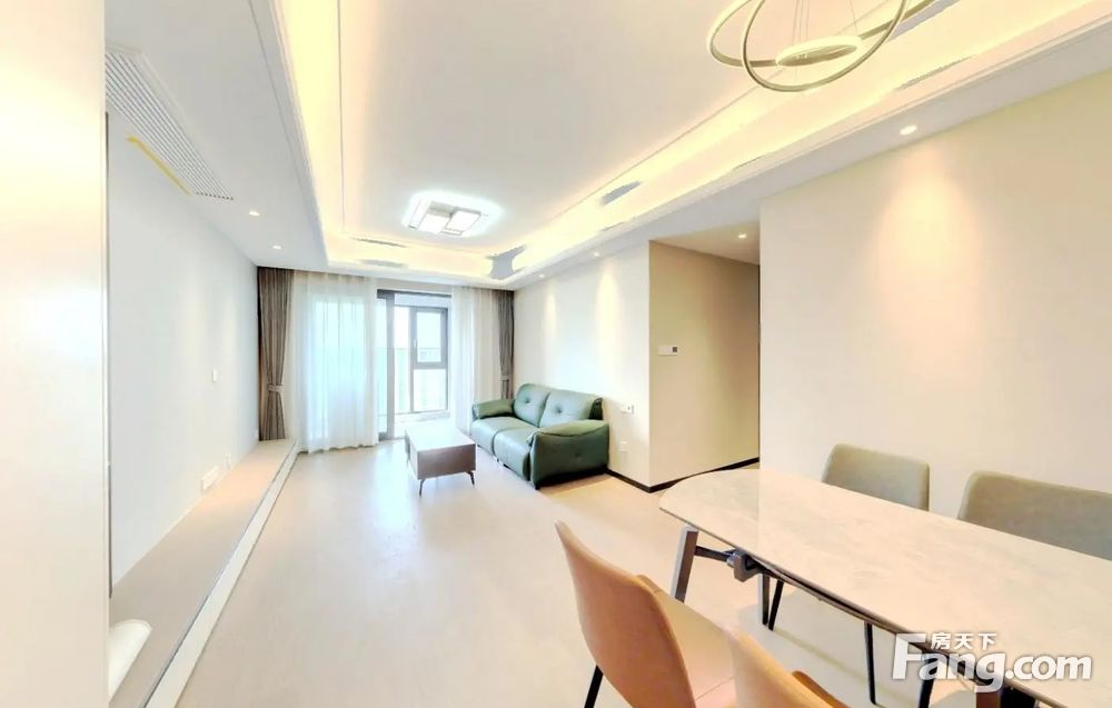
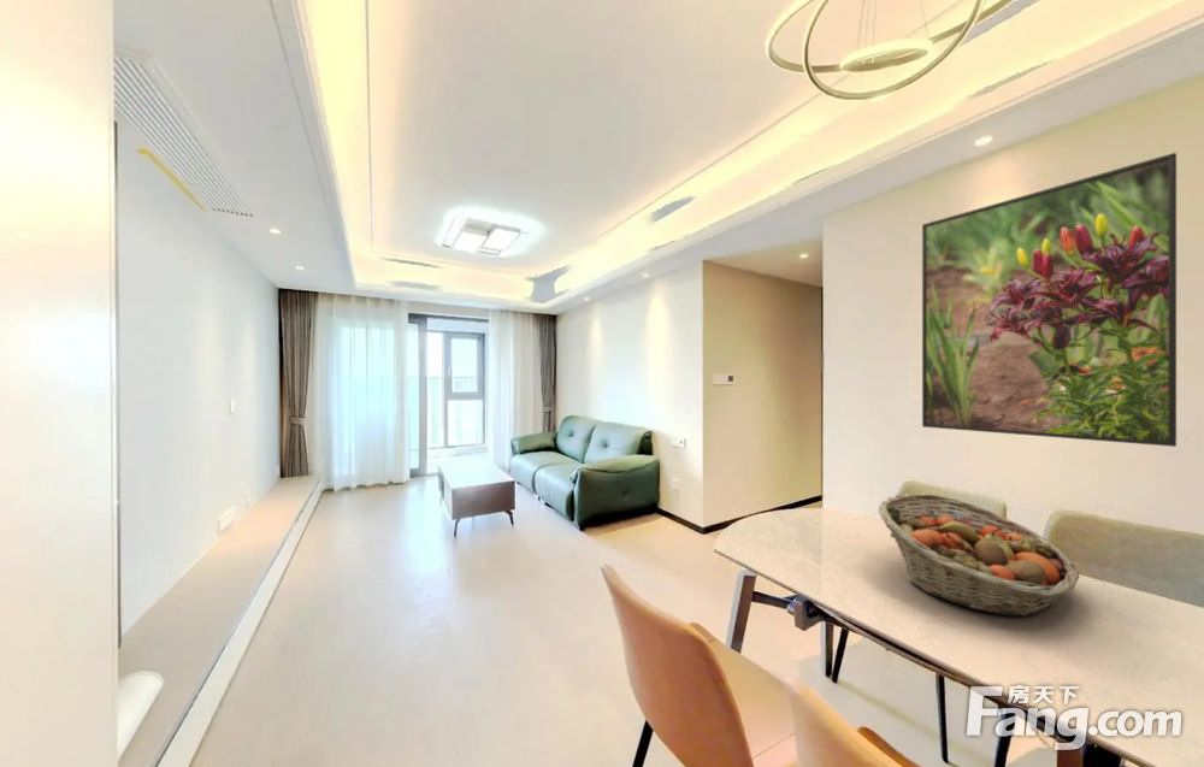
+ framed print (1026, 314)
+ fruit basket (968, 547)
